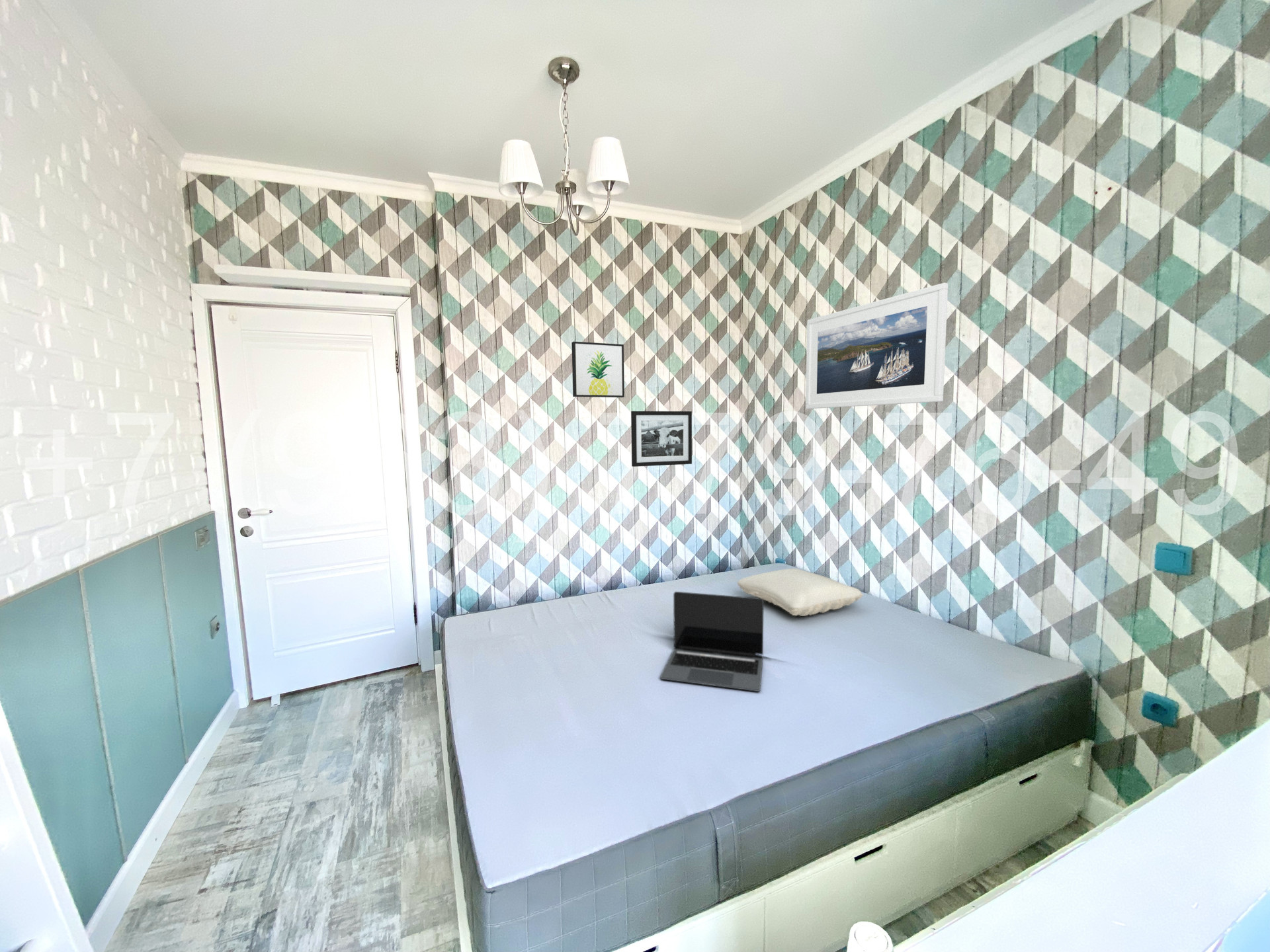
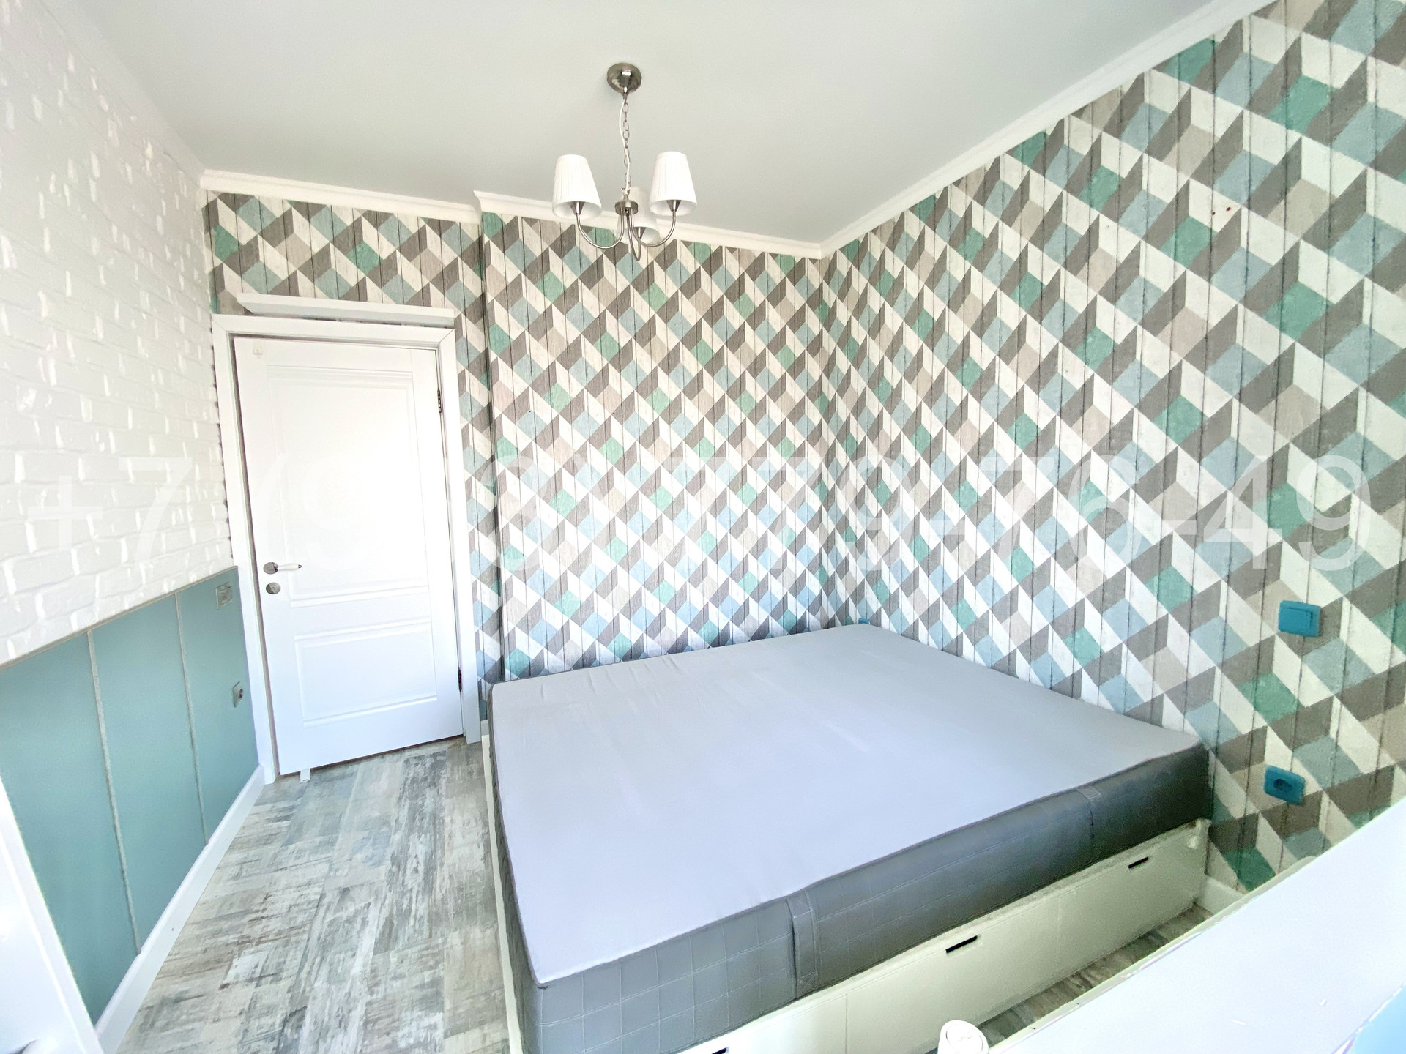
- wall art (598, 370)
- laptop (713, 638)
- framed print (866, 355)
- pillow (796, 590)
- picture frame (662, 438)
